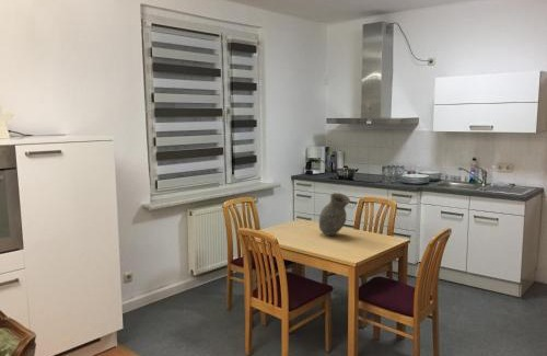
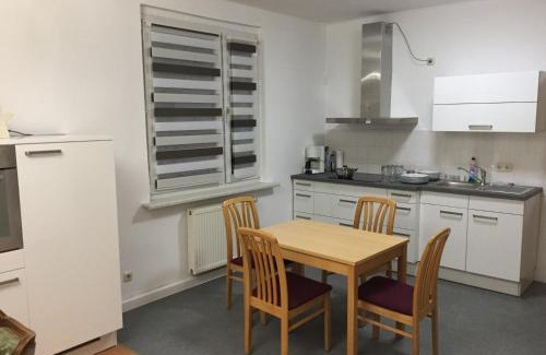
- vase (334, 214)
